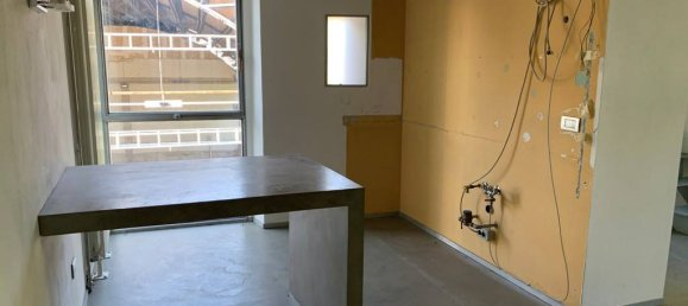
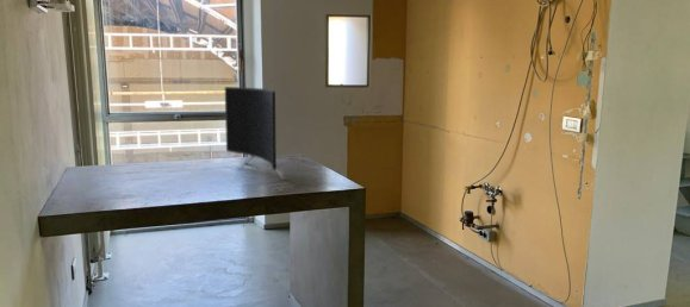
+ monitor (256, 130)
